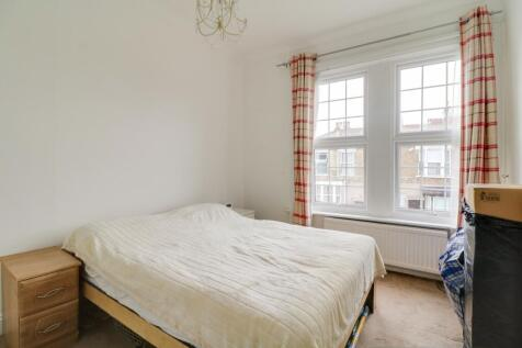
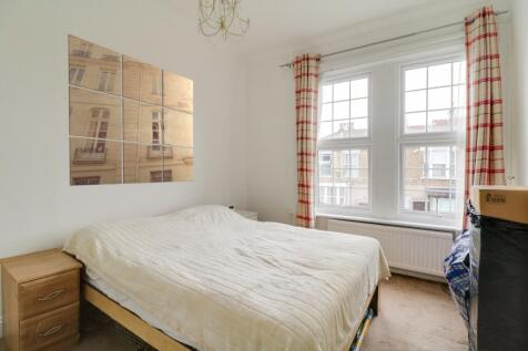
+ wall art (143, 122)
